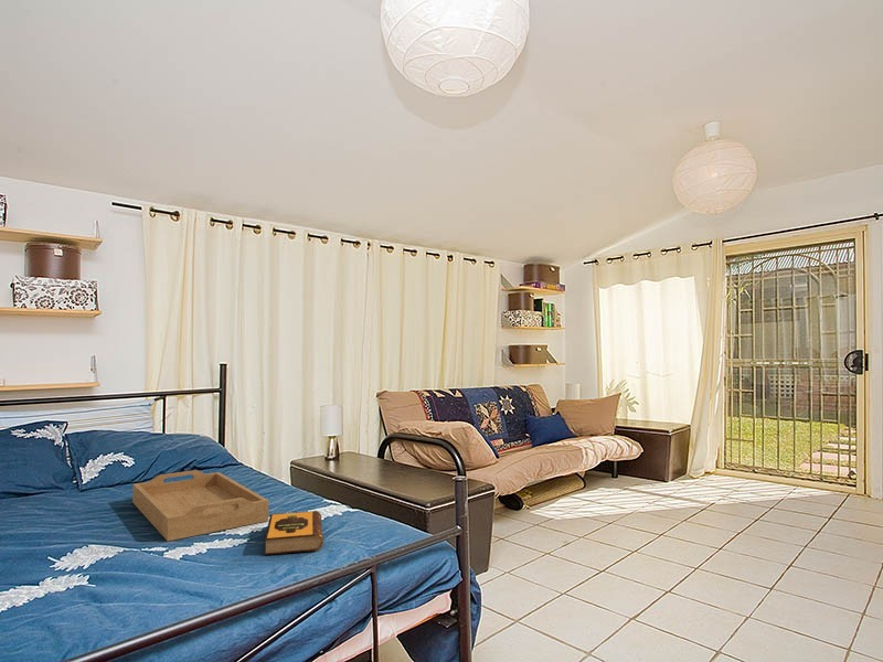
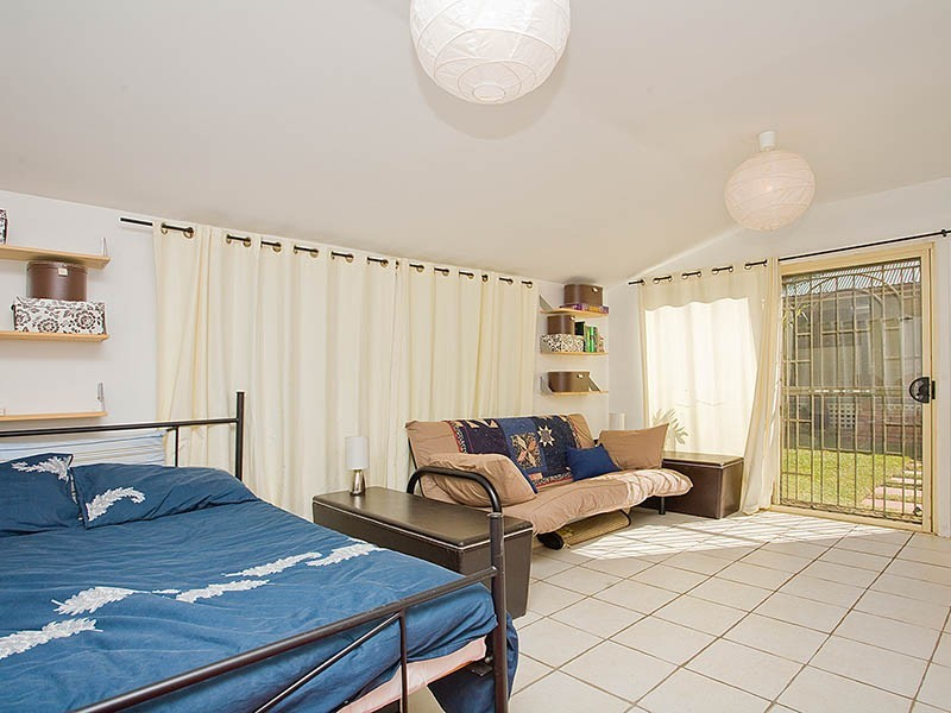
- serving tray (196, 498)
- hardback book (295, 531)
